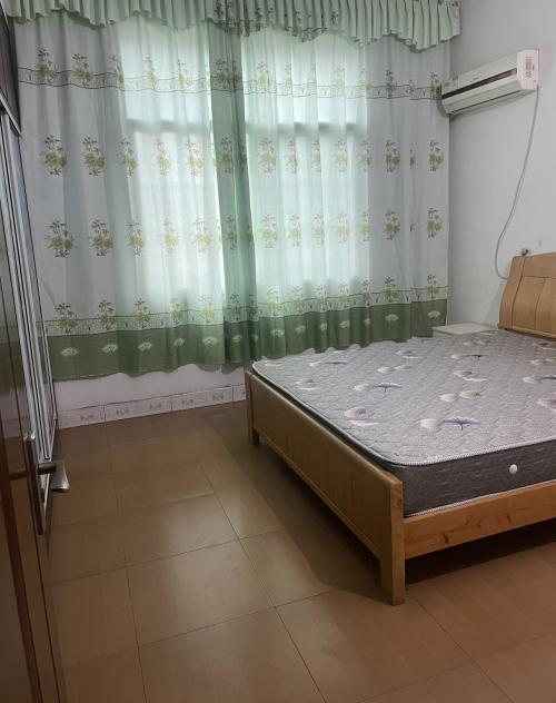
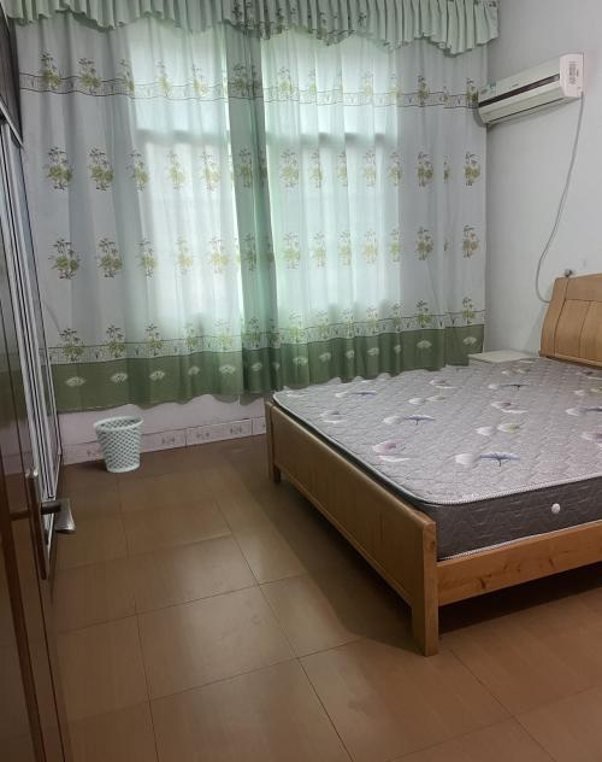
+ wastebasket (120, 444)
